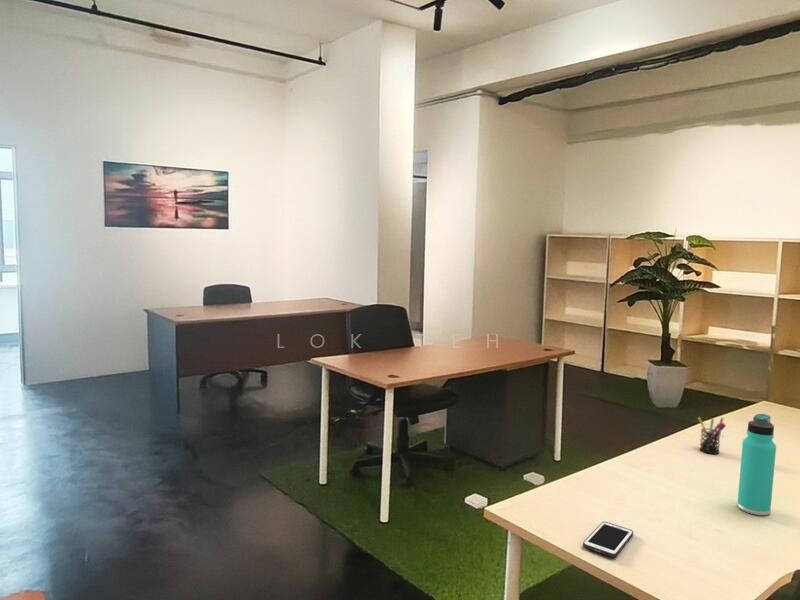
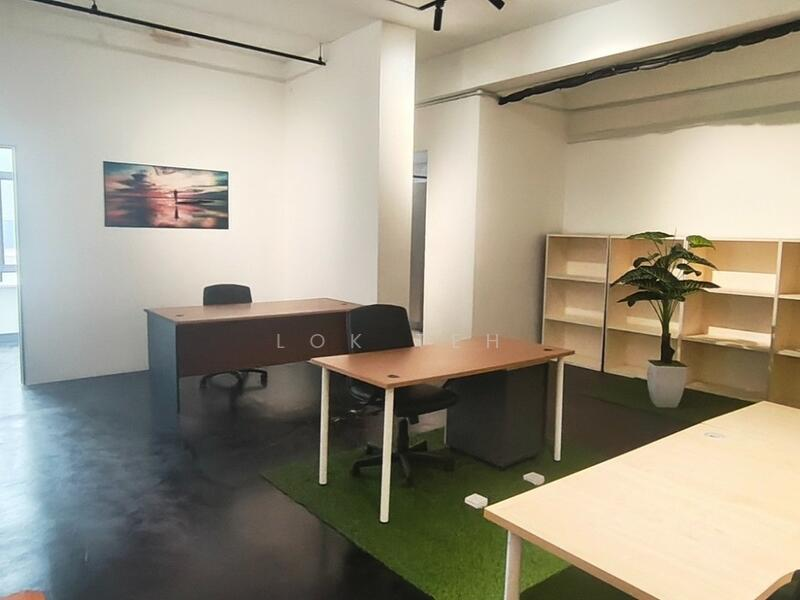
- thermos bottle (757, 463)
- pen holder (711, 433)
- cell phone (608, 538)
